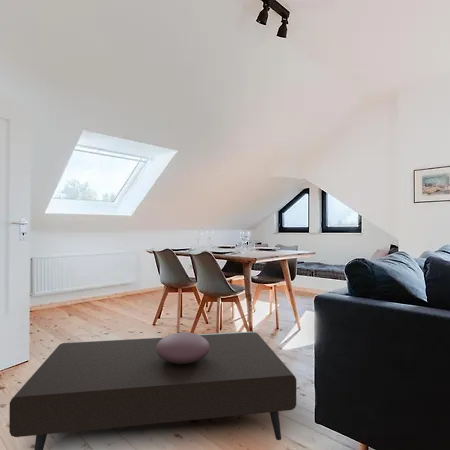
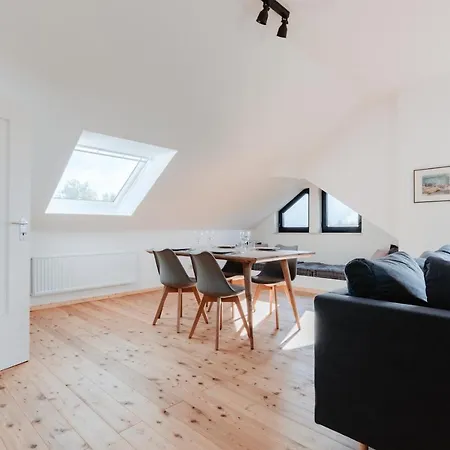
- coffee table (163, 382)
- decorative bowl (183, 346)
